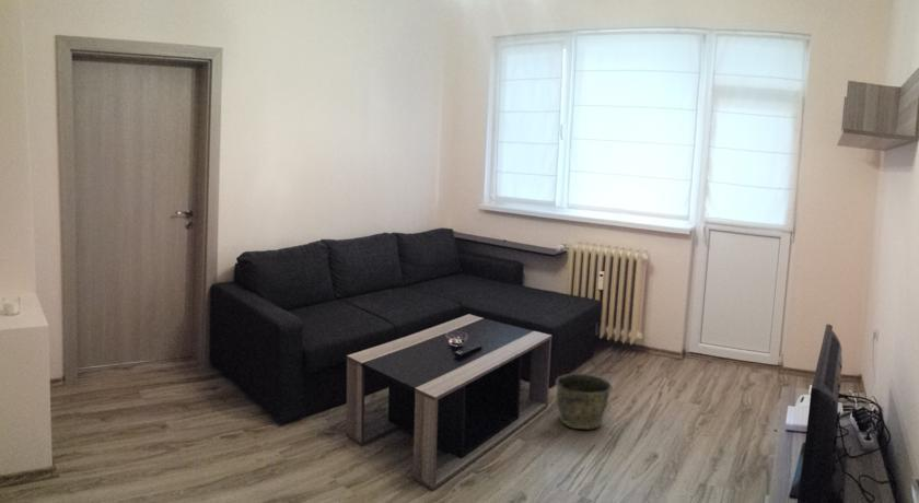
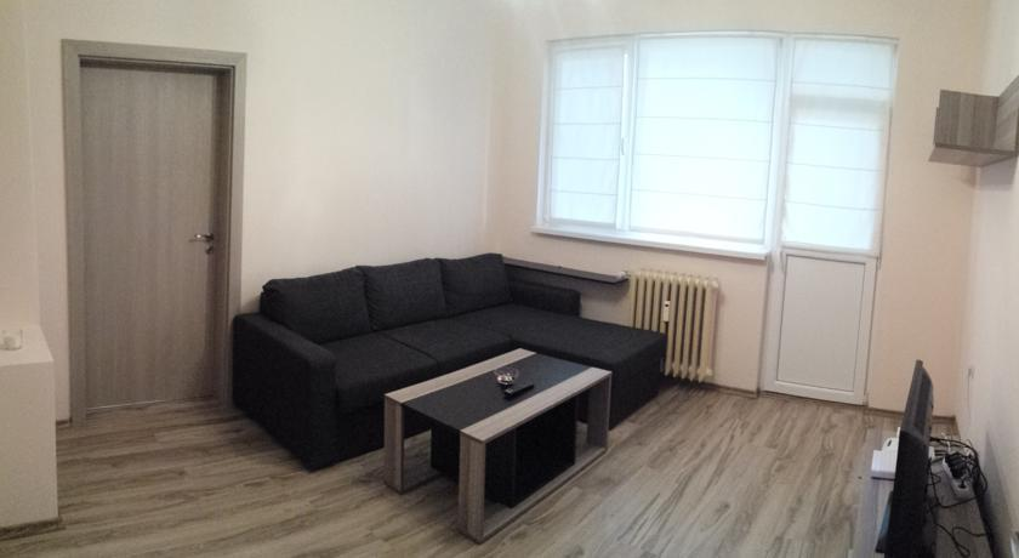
- bucket (581, 401)
